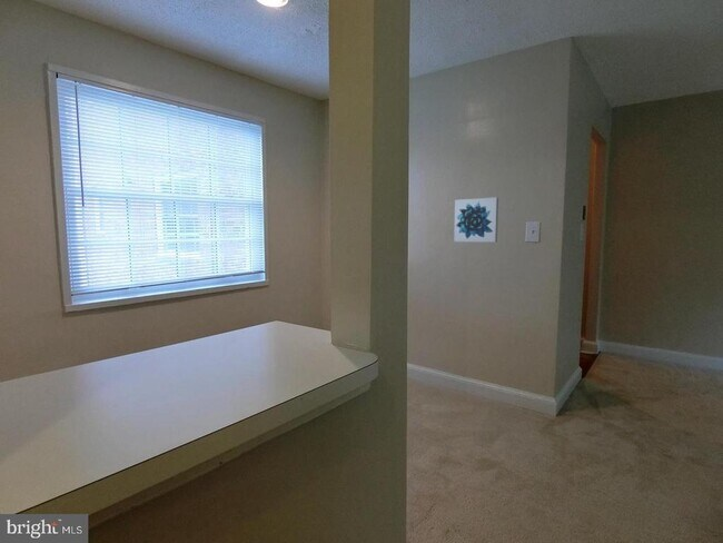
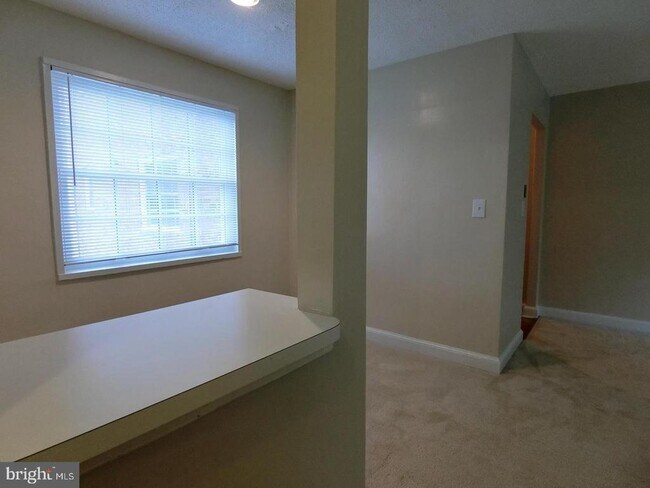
- wall art (475, 220)
